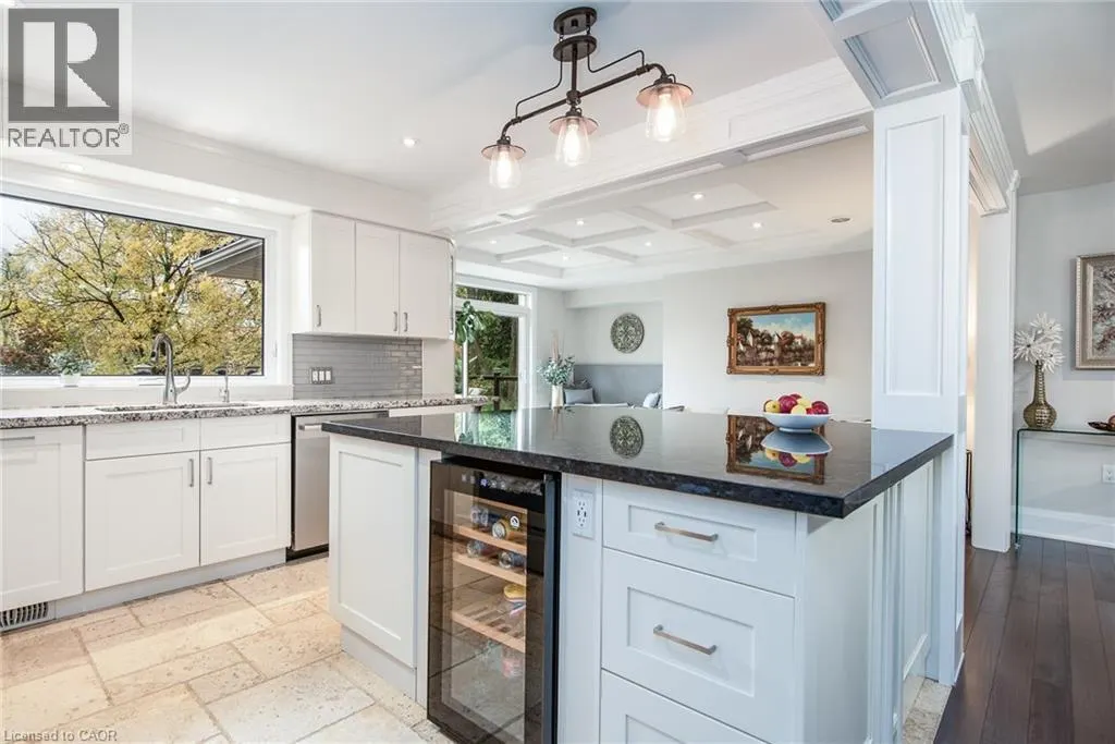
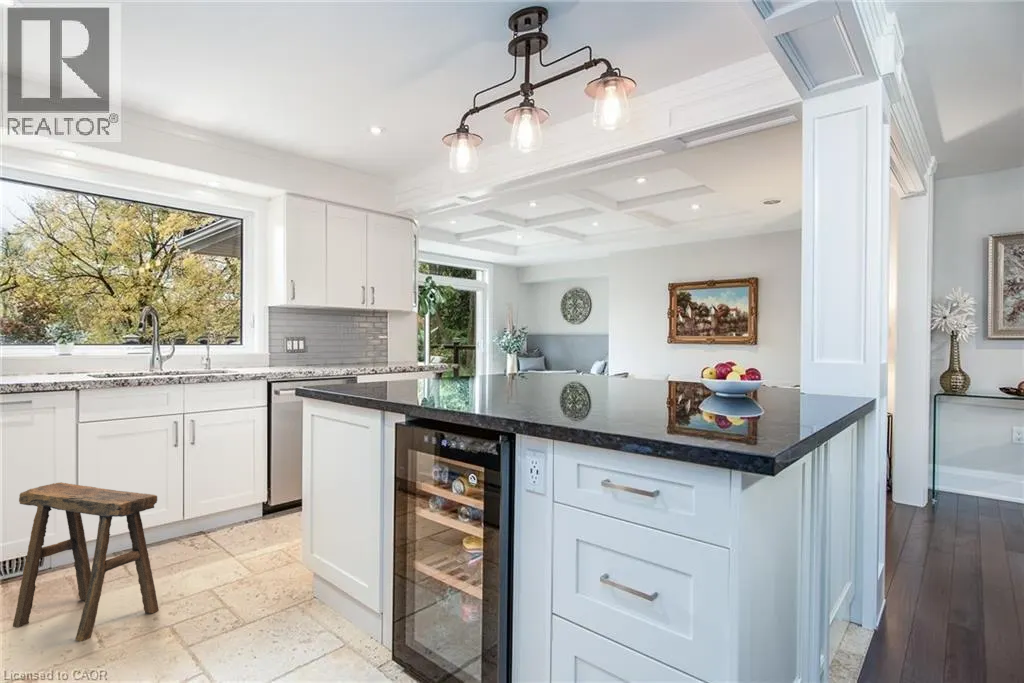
+ stool (87, 554)
